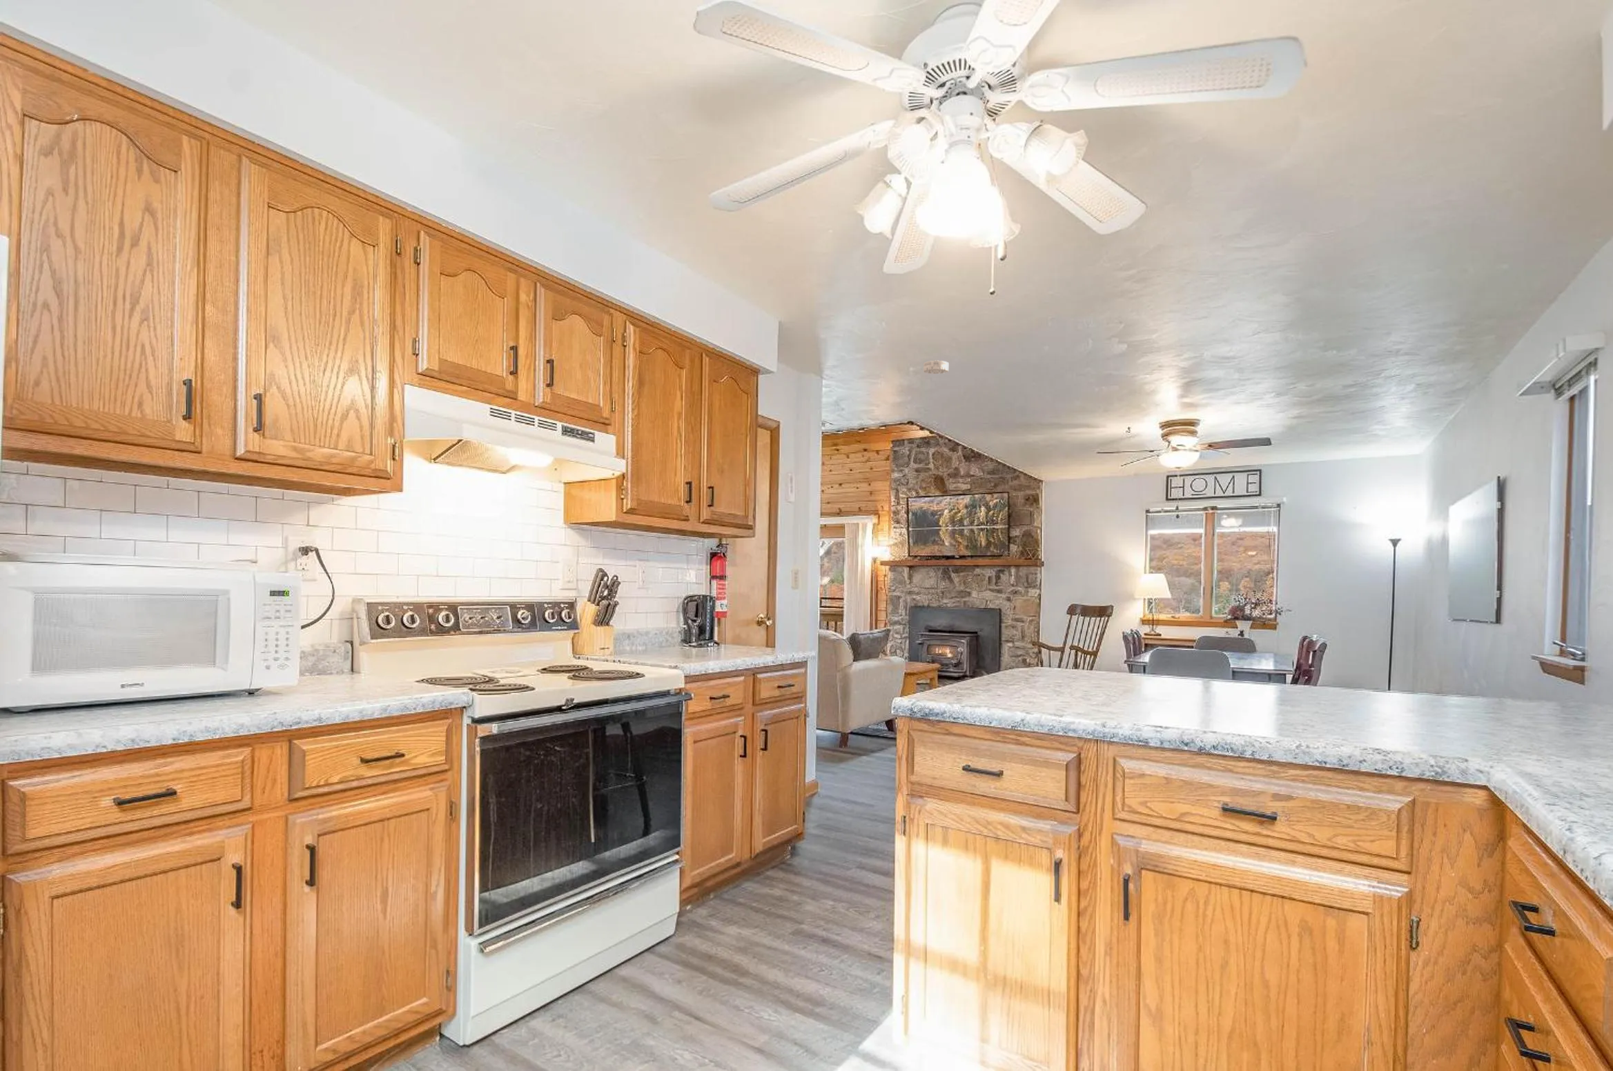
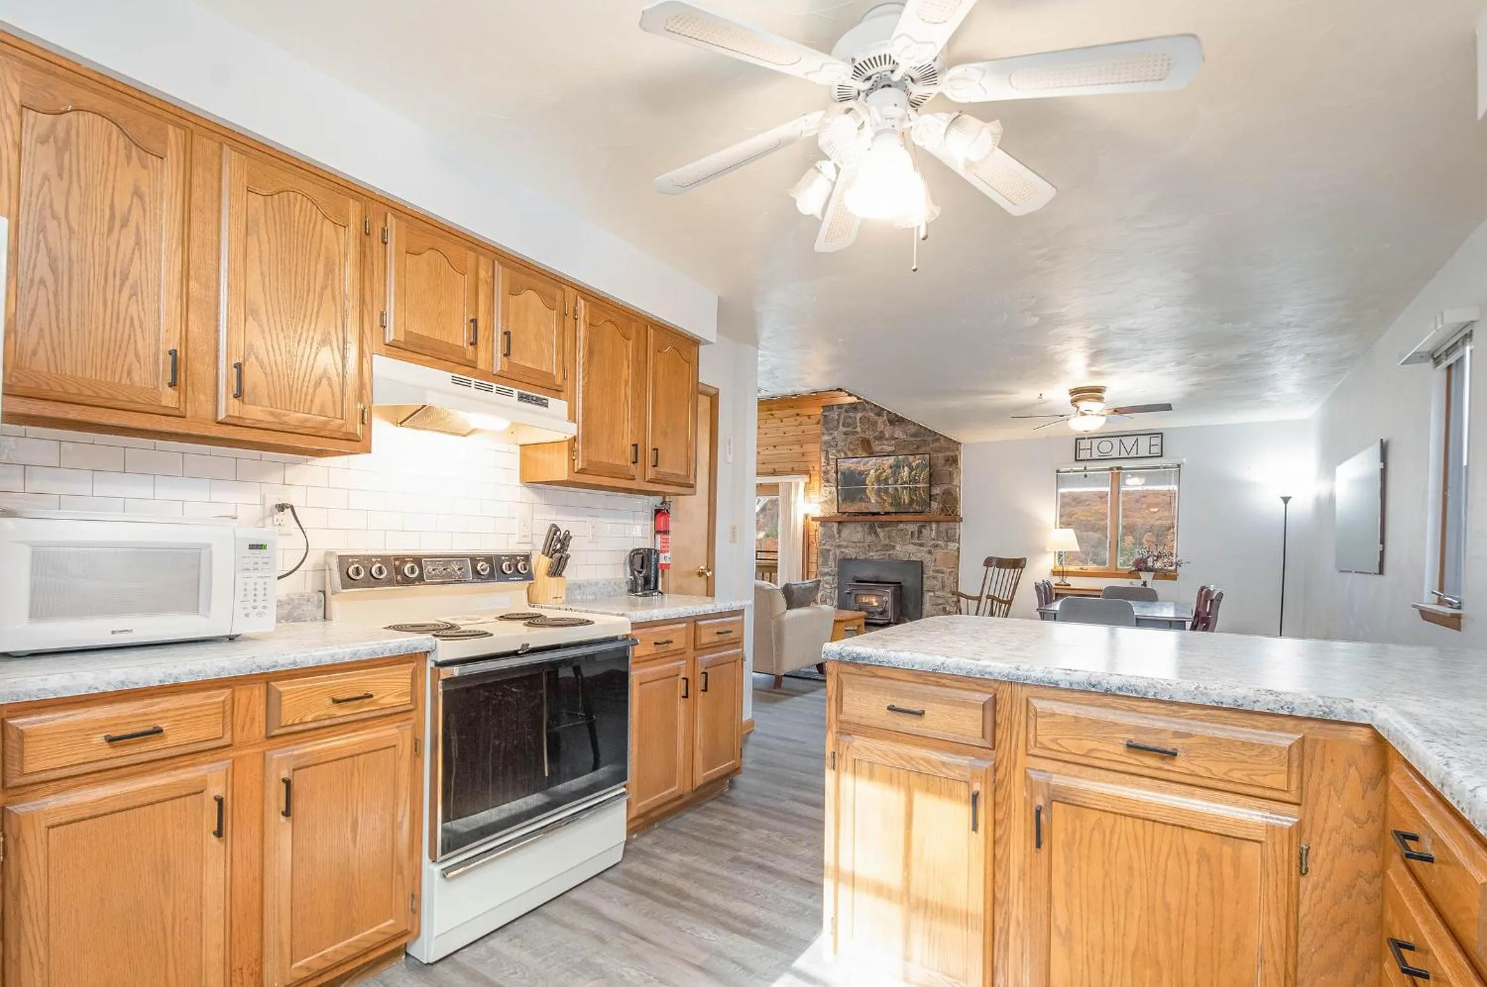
- smoke detector (936, 367)
